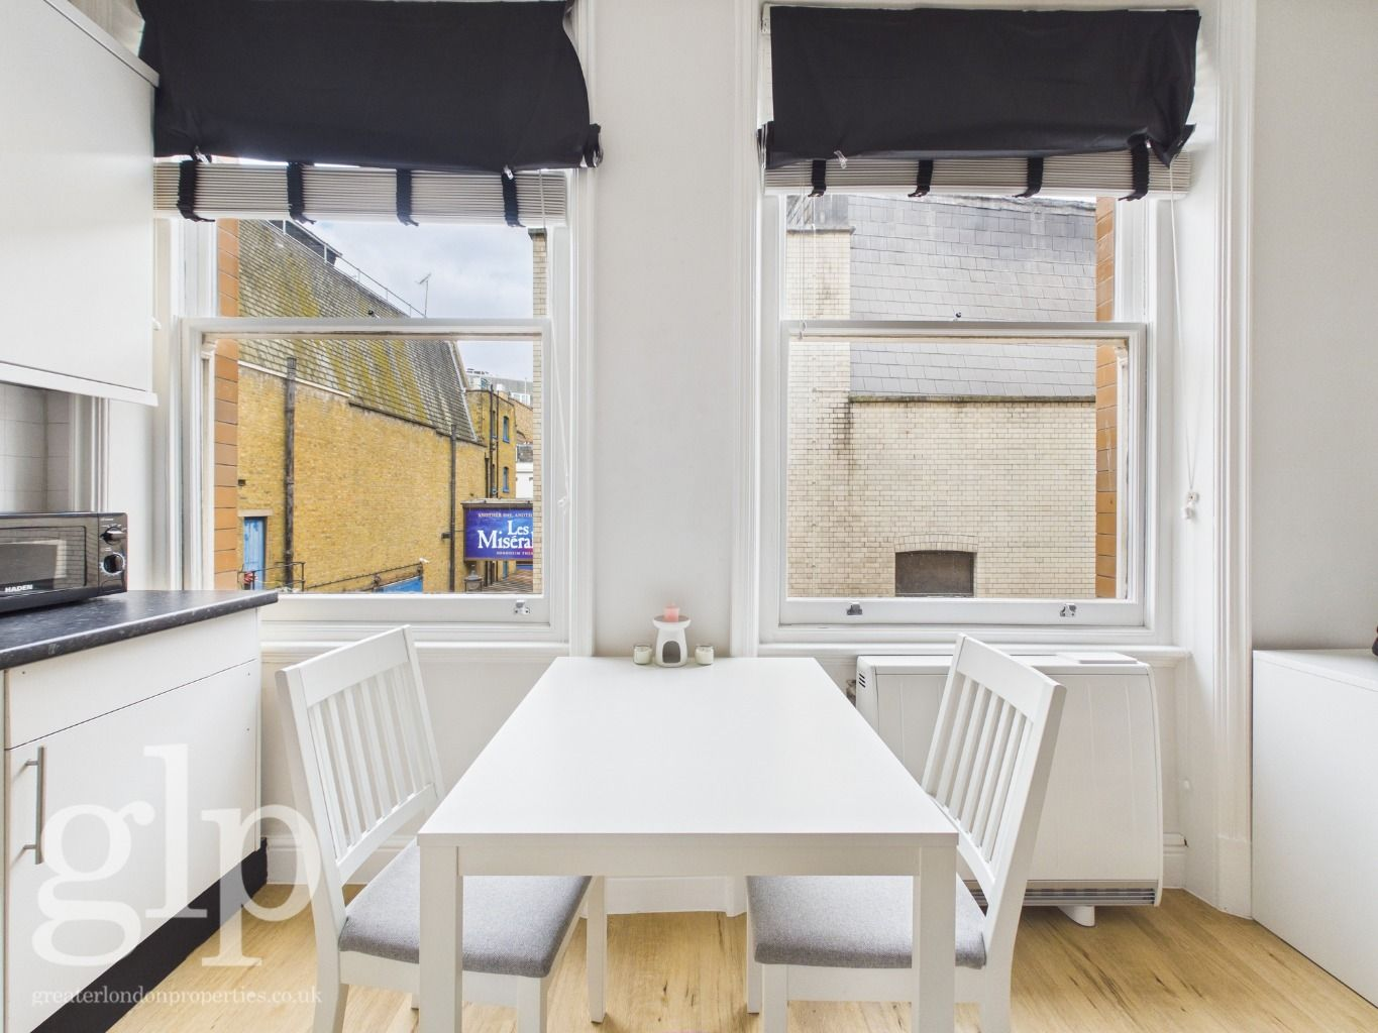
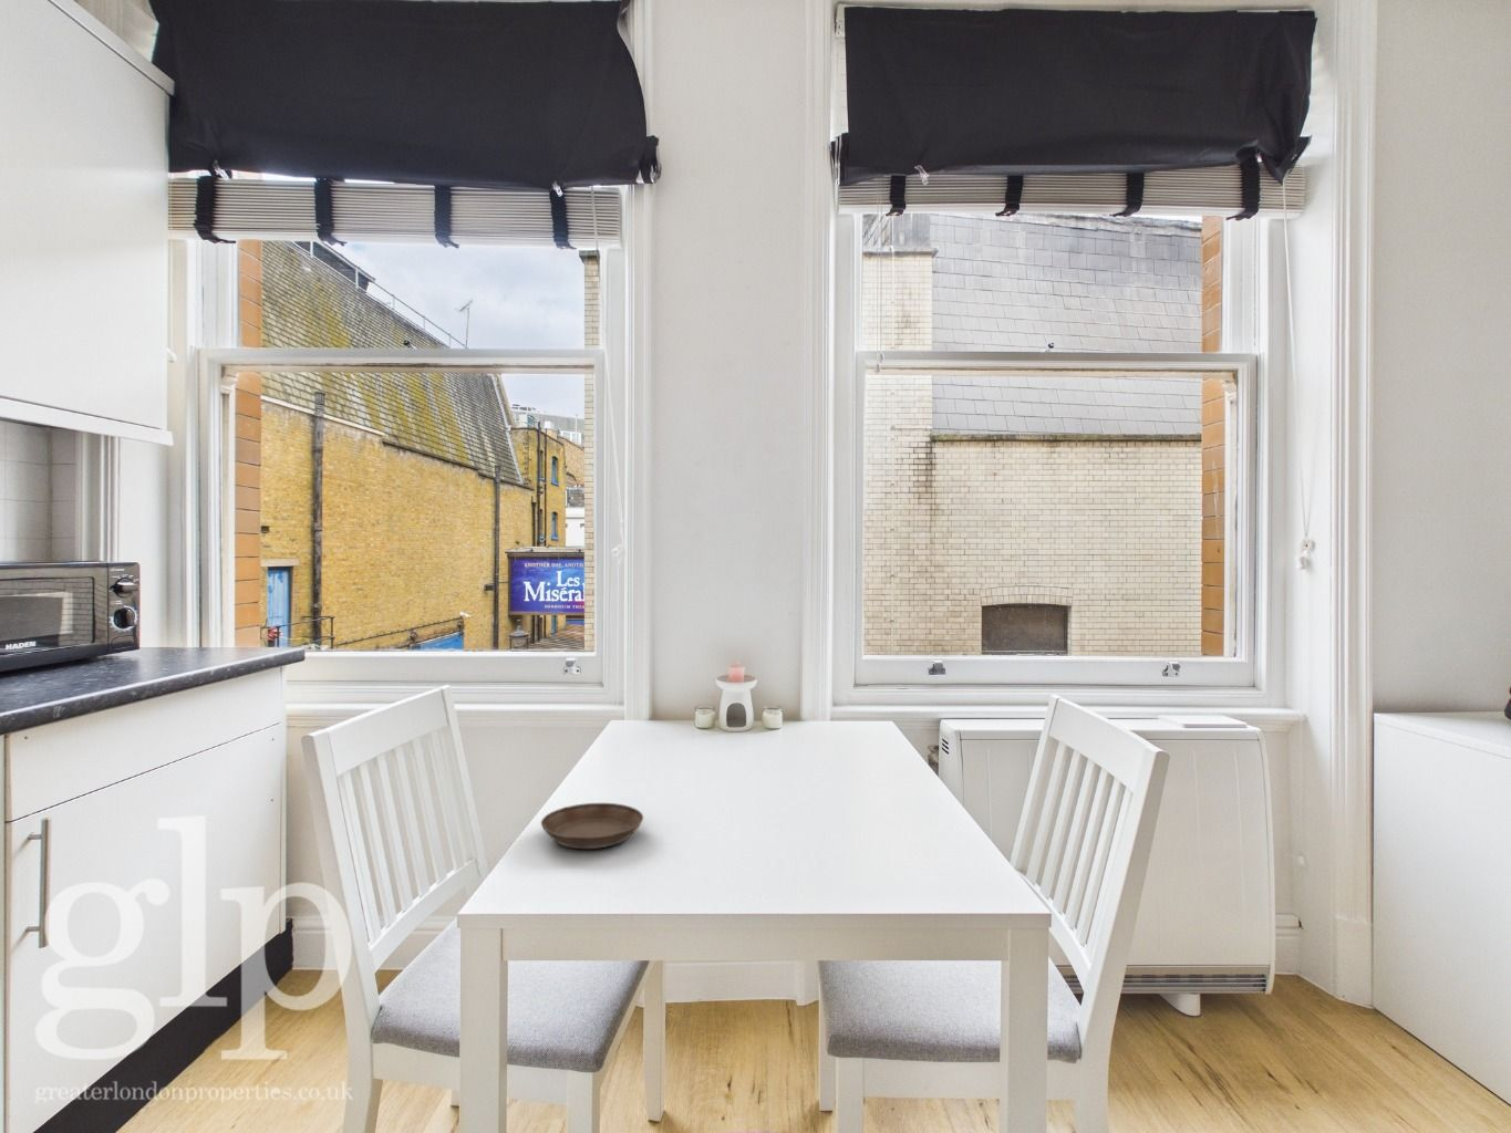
+ saucer (592, 826)
